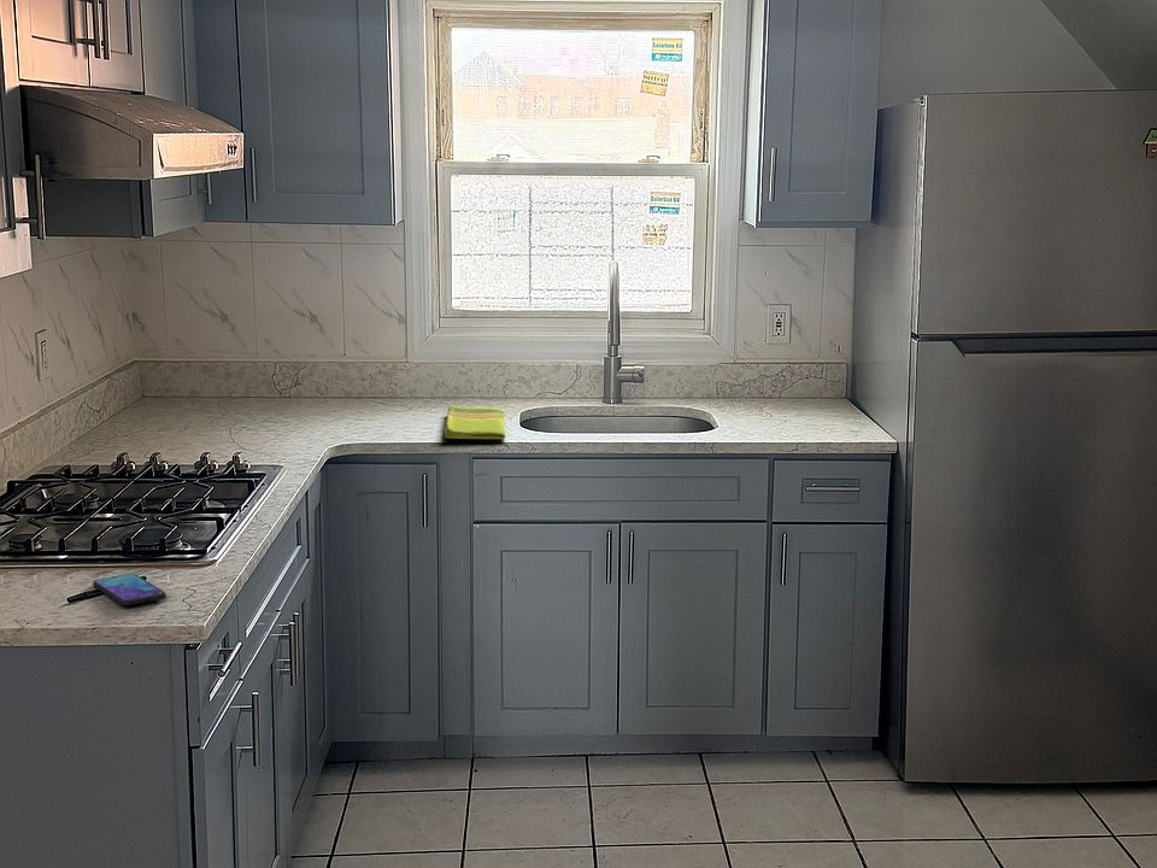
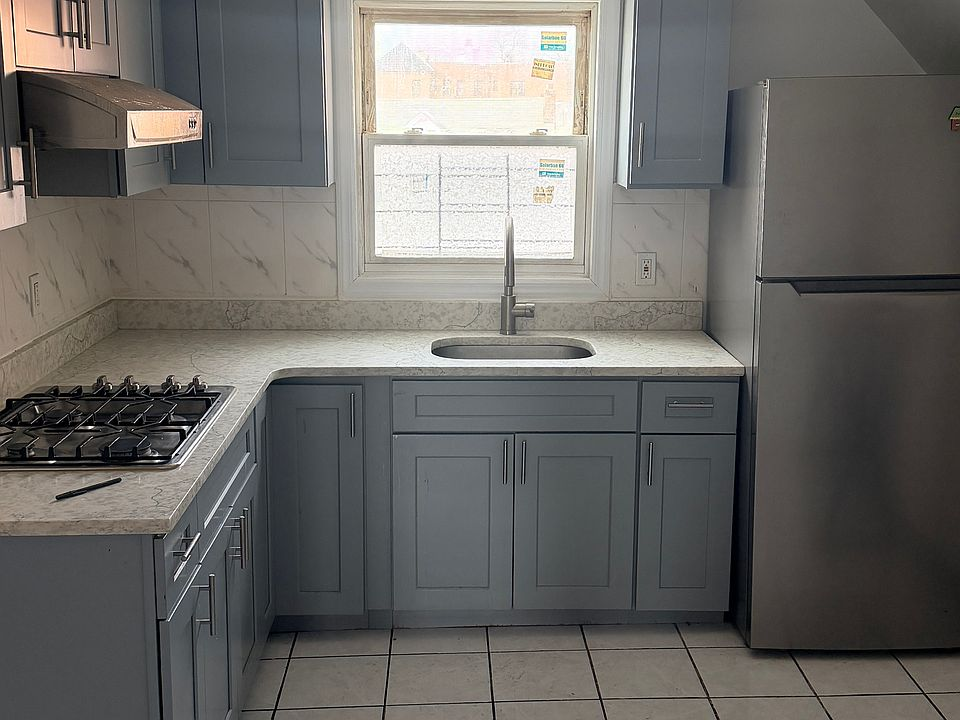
- smartphone (129, 588)
- dish towel (475, 421)
